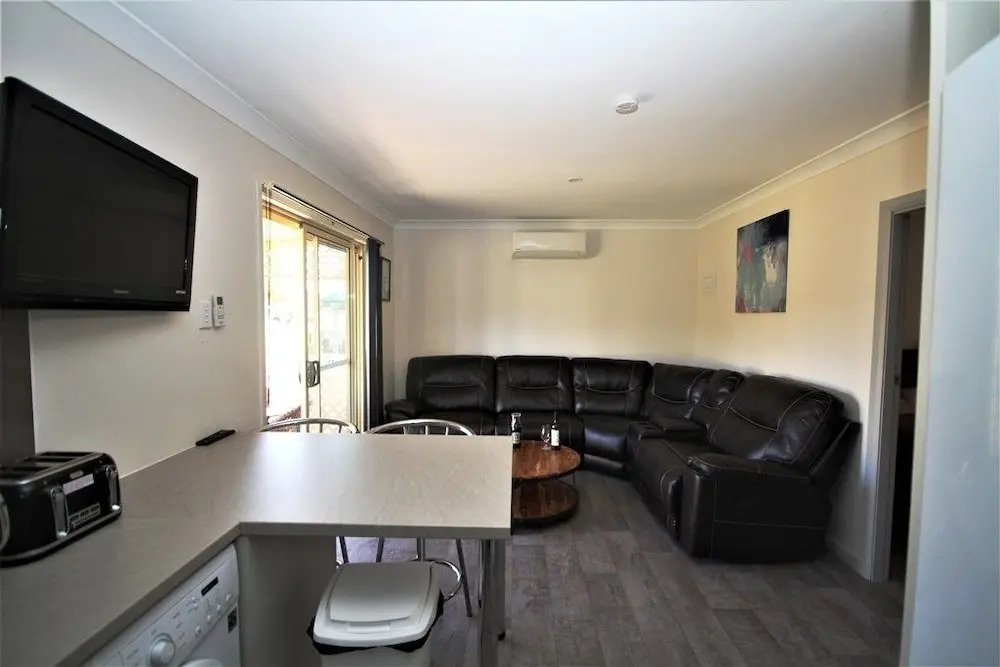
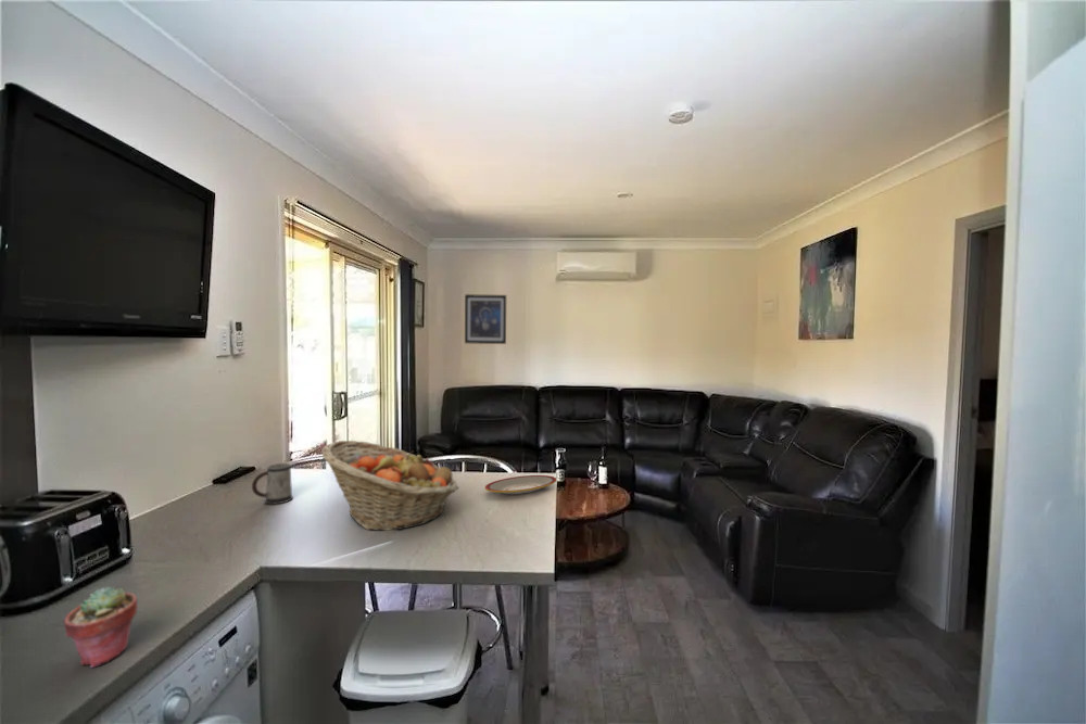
+ mug (273, 483)
+ plate (521, 485)
+ potted succulent (102, 621)
+ wall art (485, 319)
+ fruit basket (391, 477)
